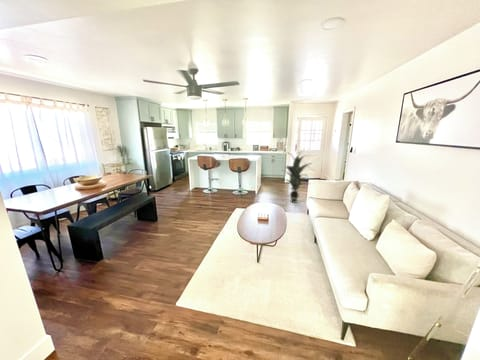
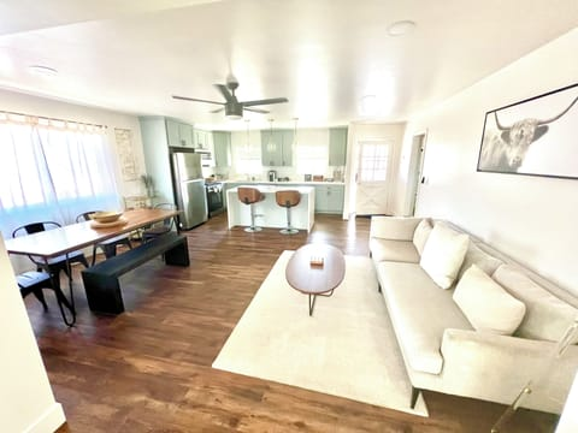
- indoor plant (297, 176)
